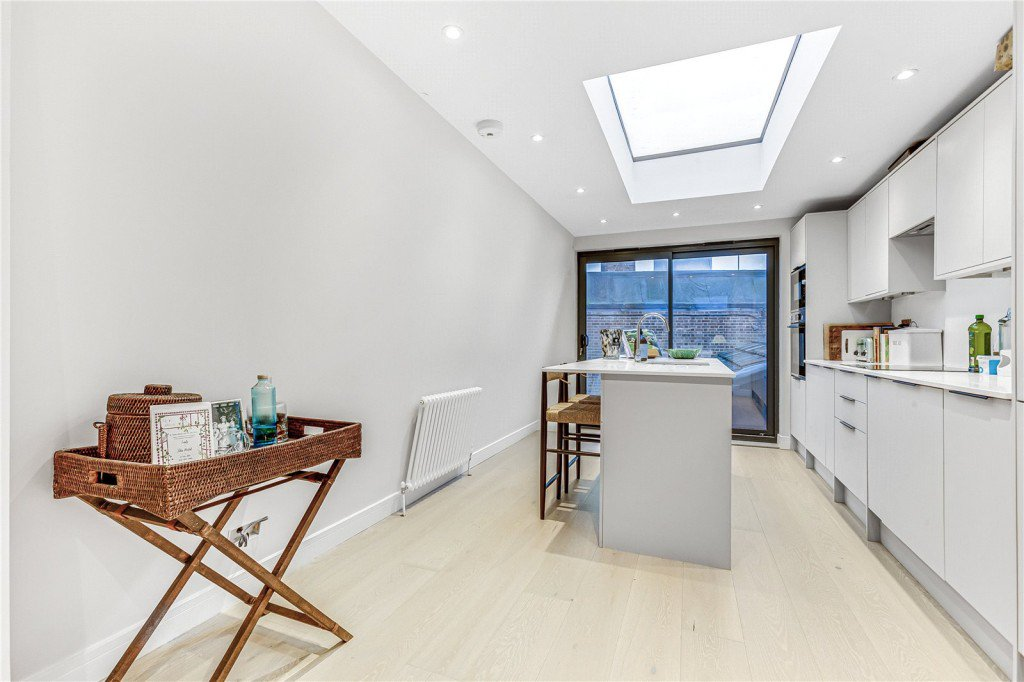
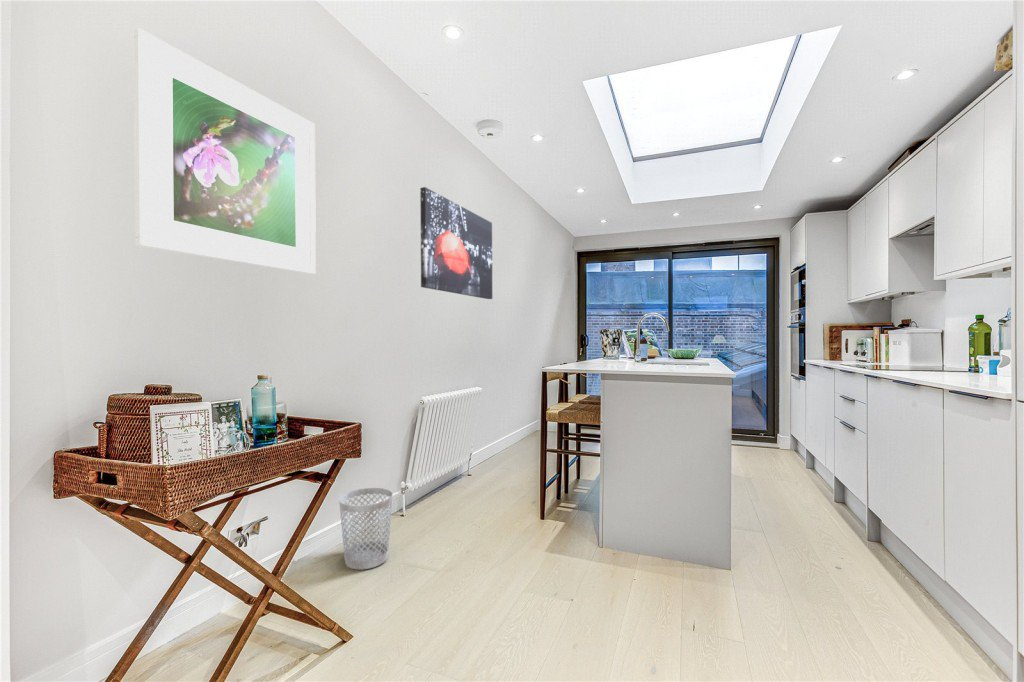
+ wastebasket (366, 528)
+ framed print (241, 173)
+ wall art (461, 250)
